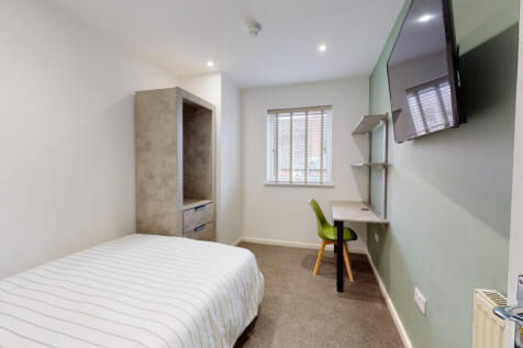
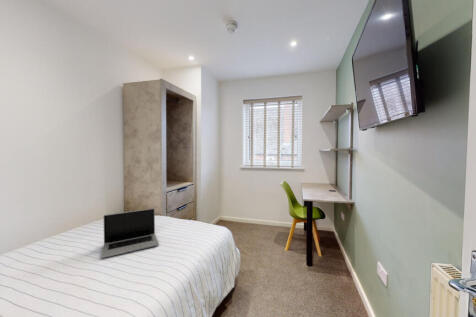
+ laptop (131, 230)
